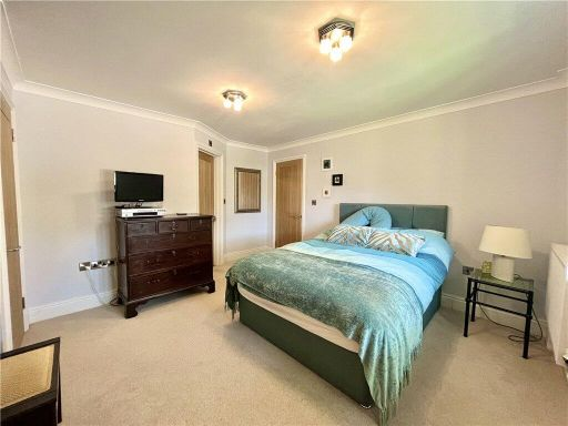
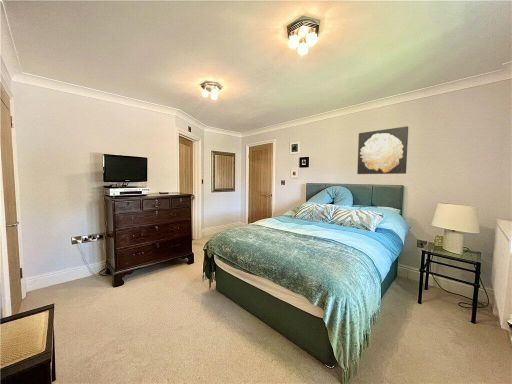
+ wall art (381, 152)
